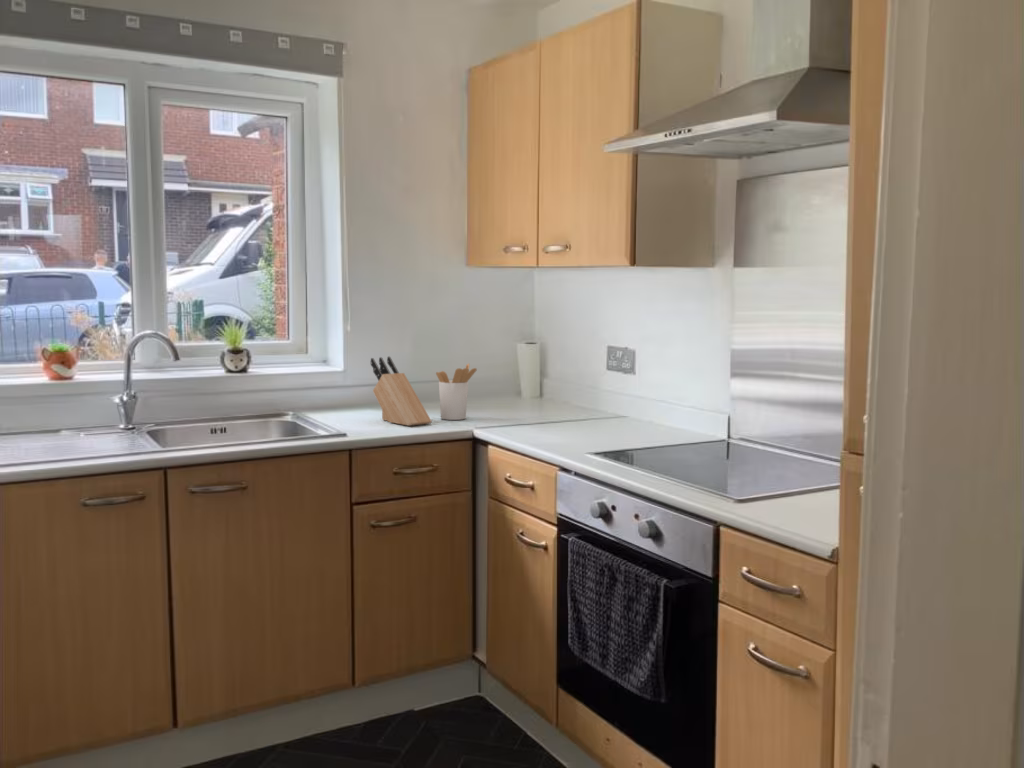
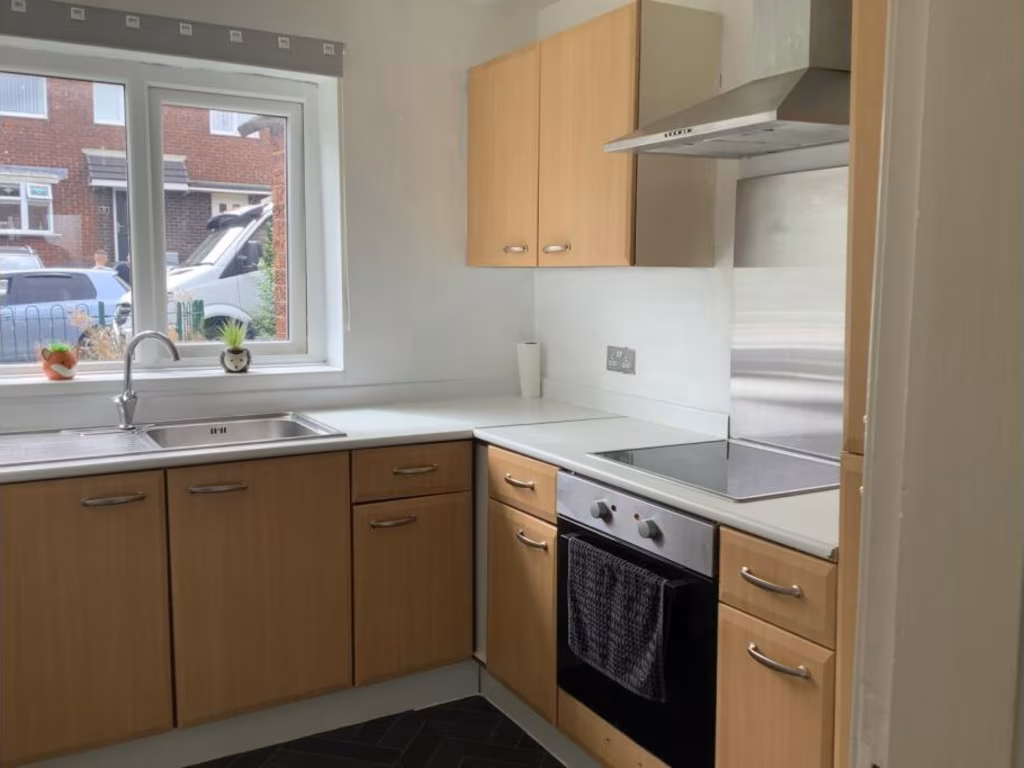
- utensil holder (457, 391)
- knife block (398, 389)
